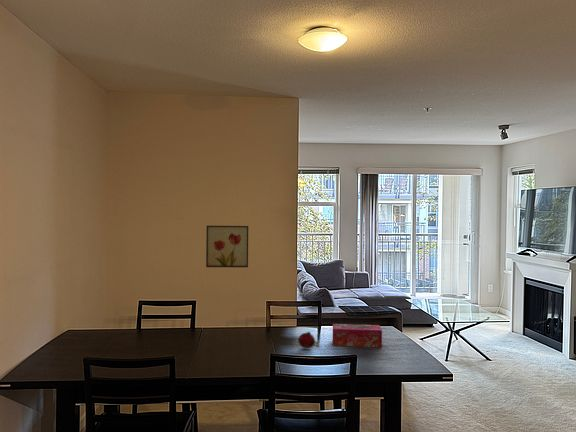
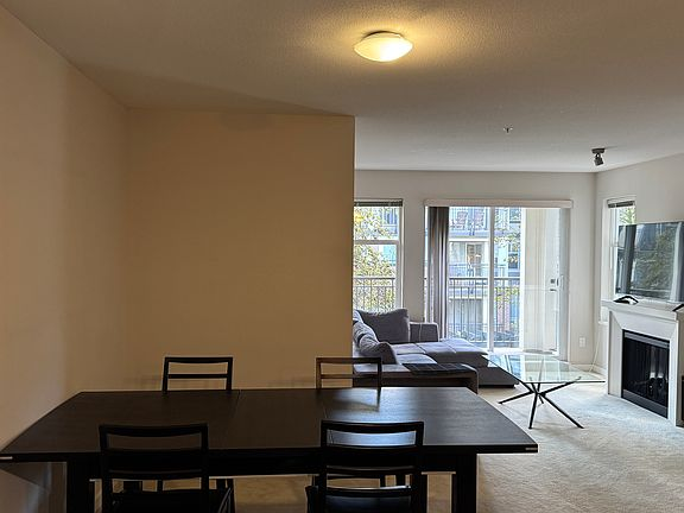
- fruit (306, 339)
- tissue box (356, 335)
- wall art (227, 246)
